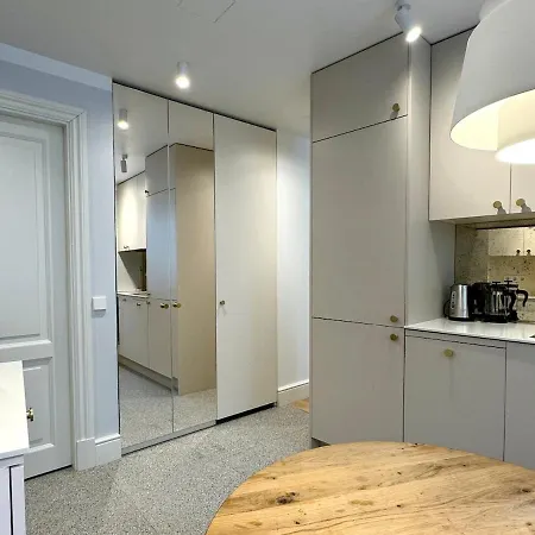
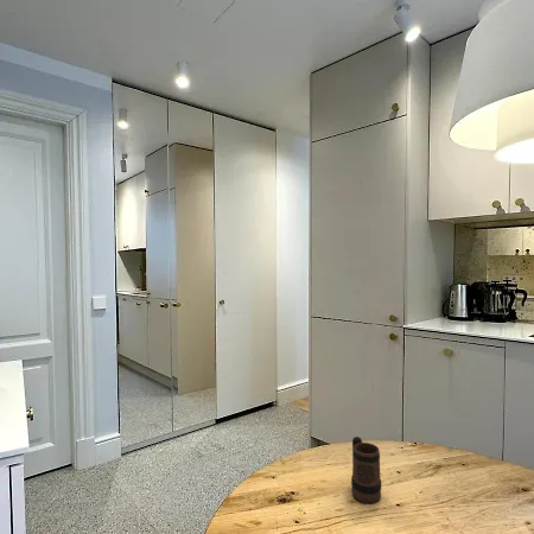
+ mug (363, 468)
